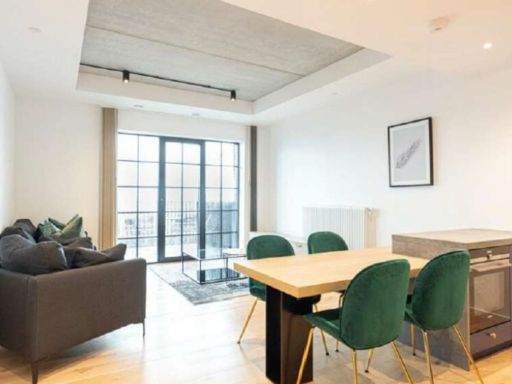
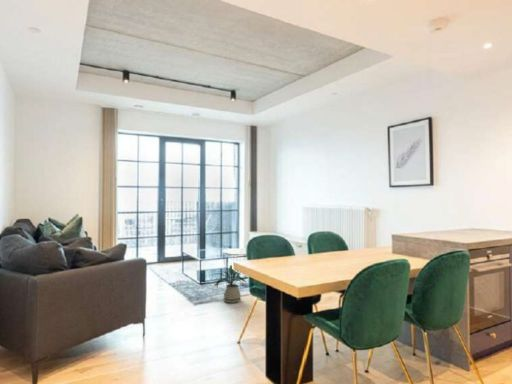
+ house plant (228, 280)
